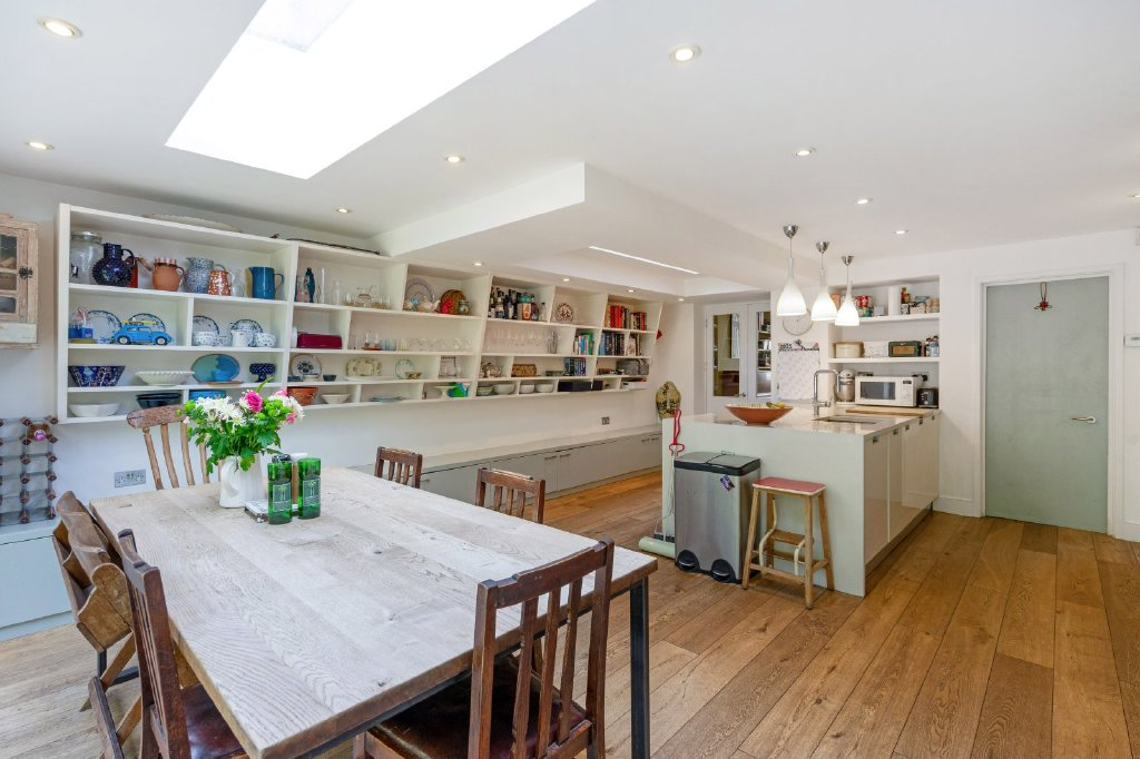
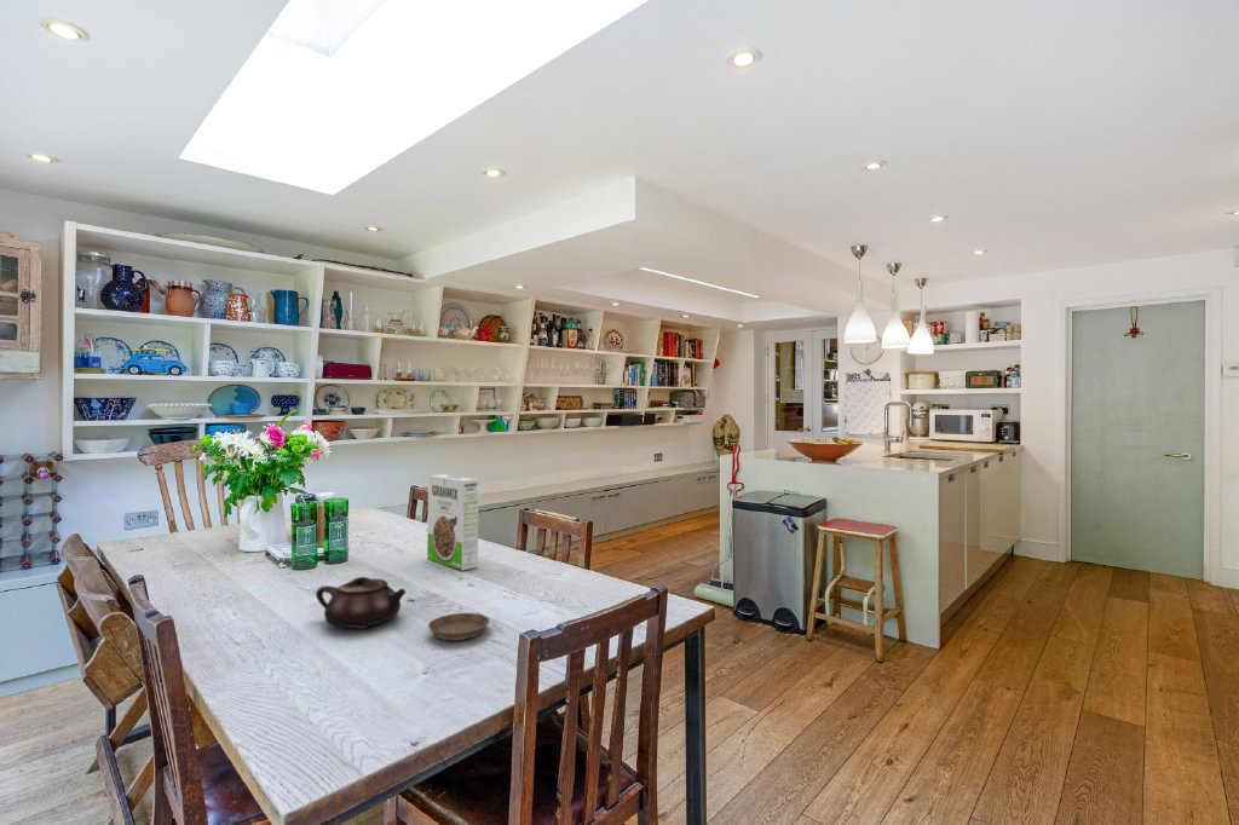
+ teapot (362, 598)
+ saucer (459, 627)
+ cereal box (451, 519)
